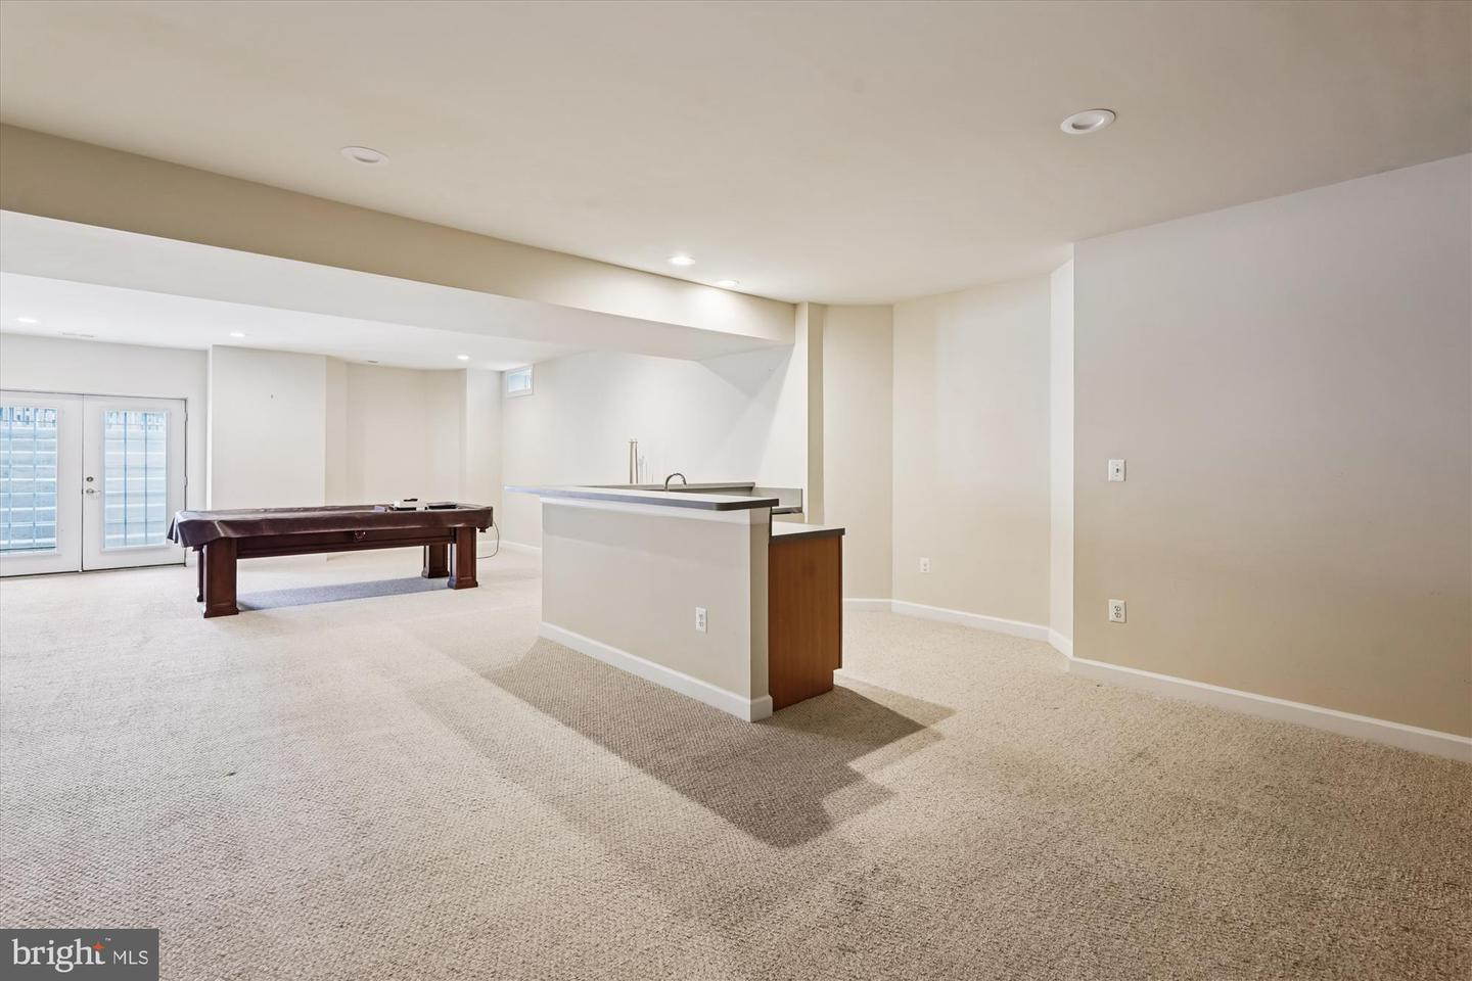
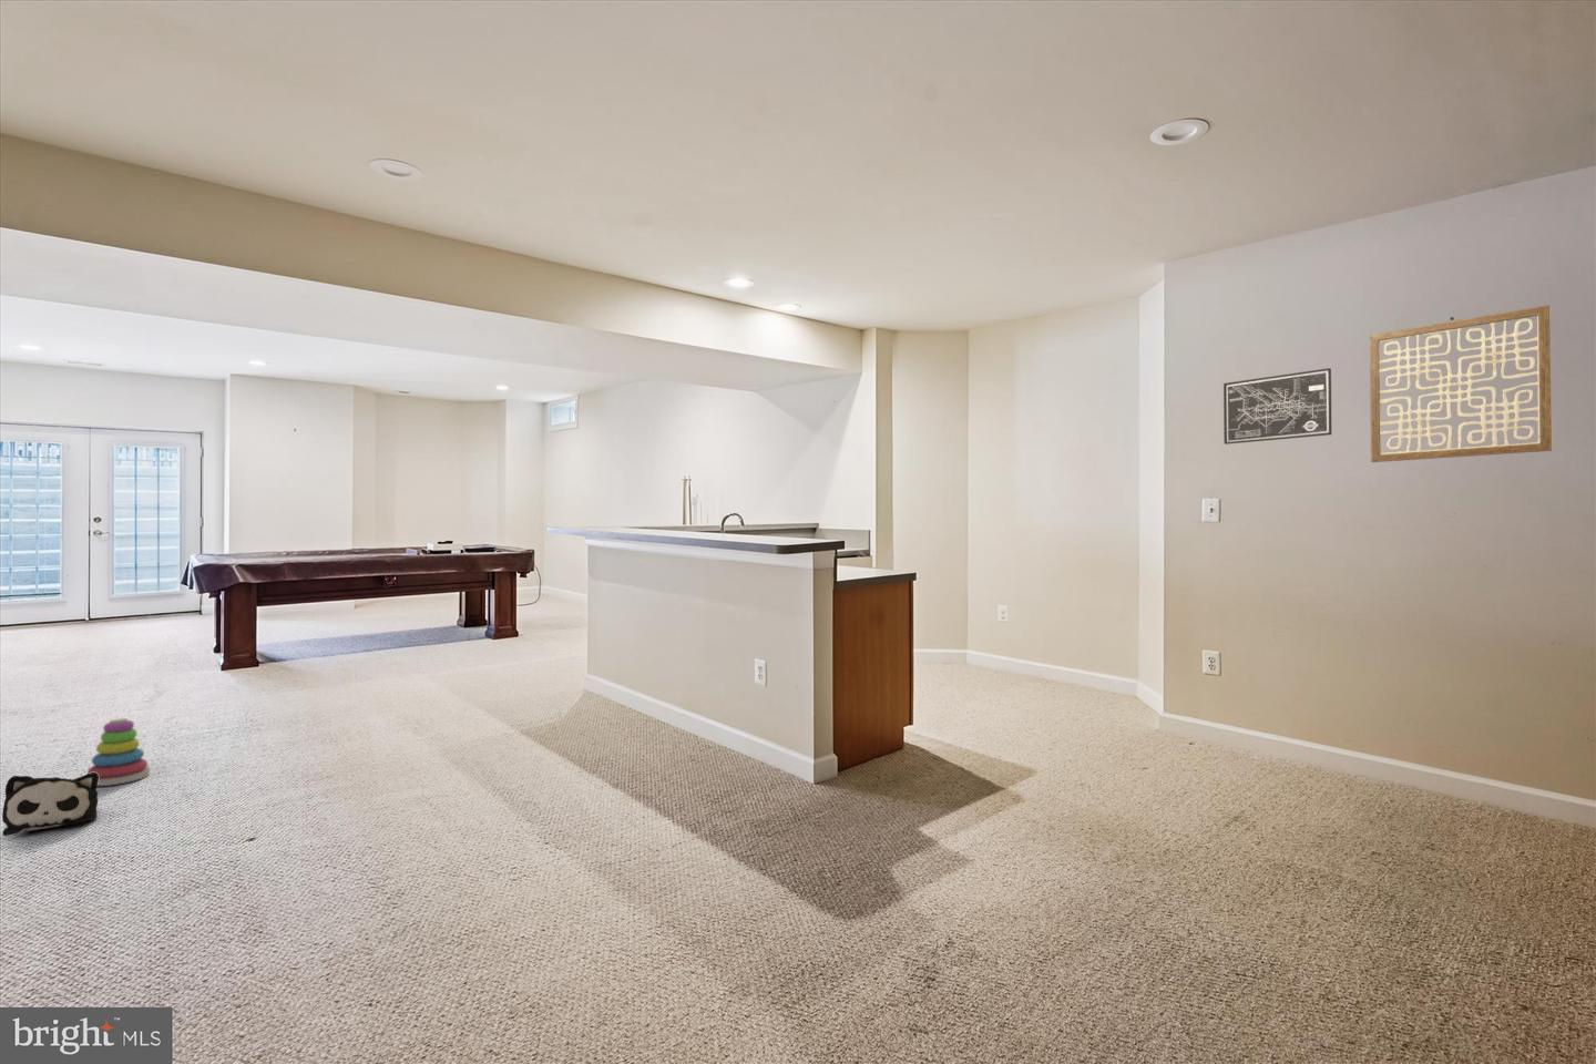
+ plush toy (52, 792)
+ stacking toy (118, 748)
+ wall art (1455, 385)
+ wall art (1274, 407)
